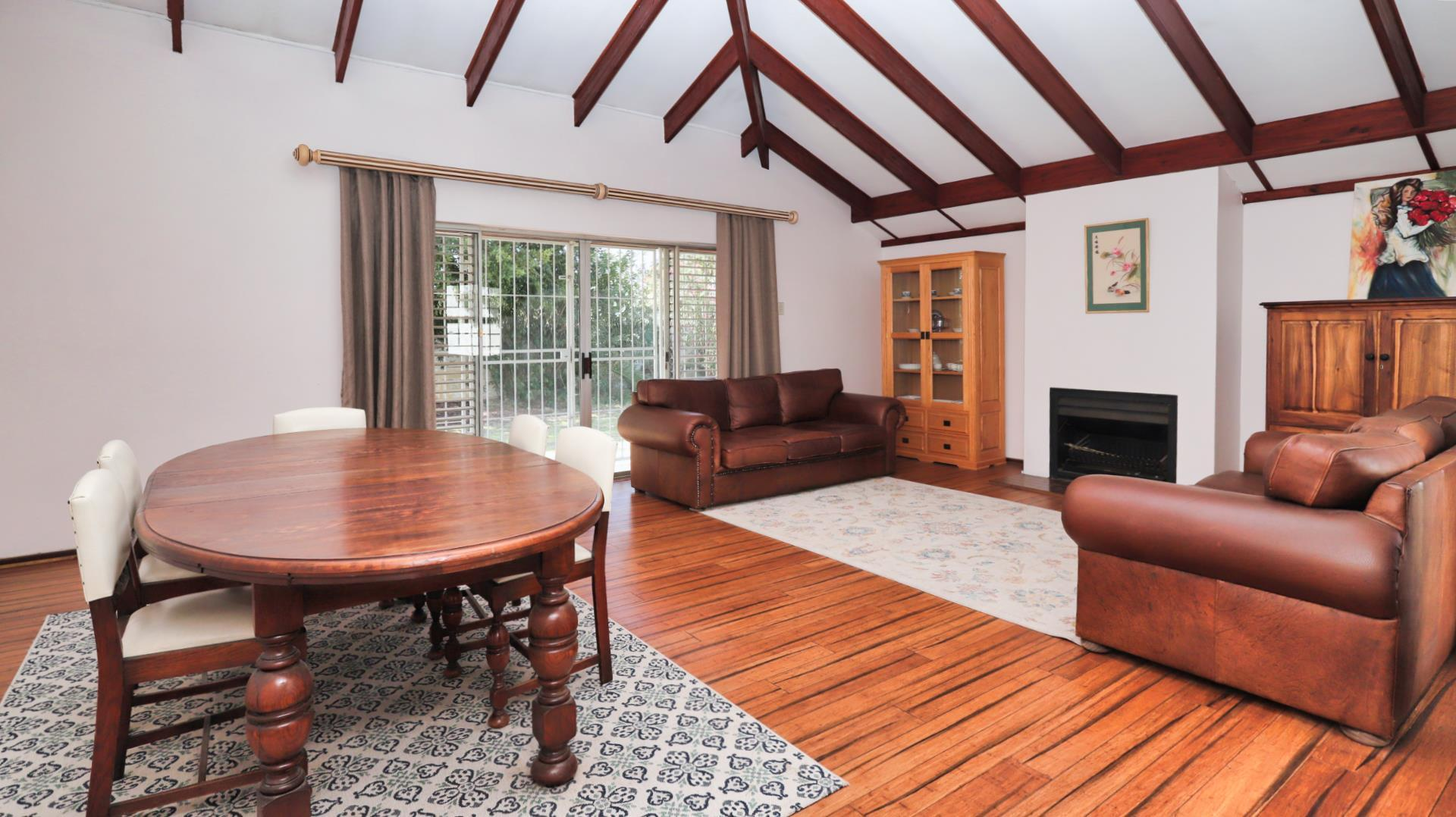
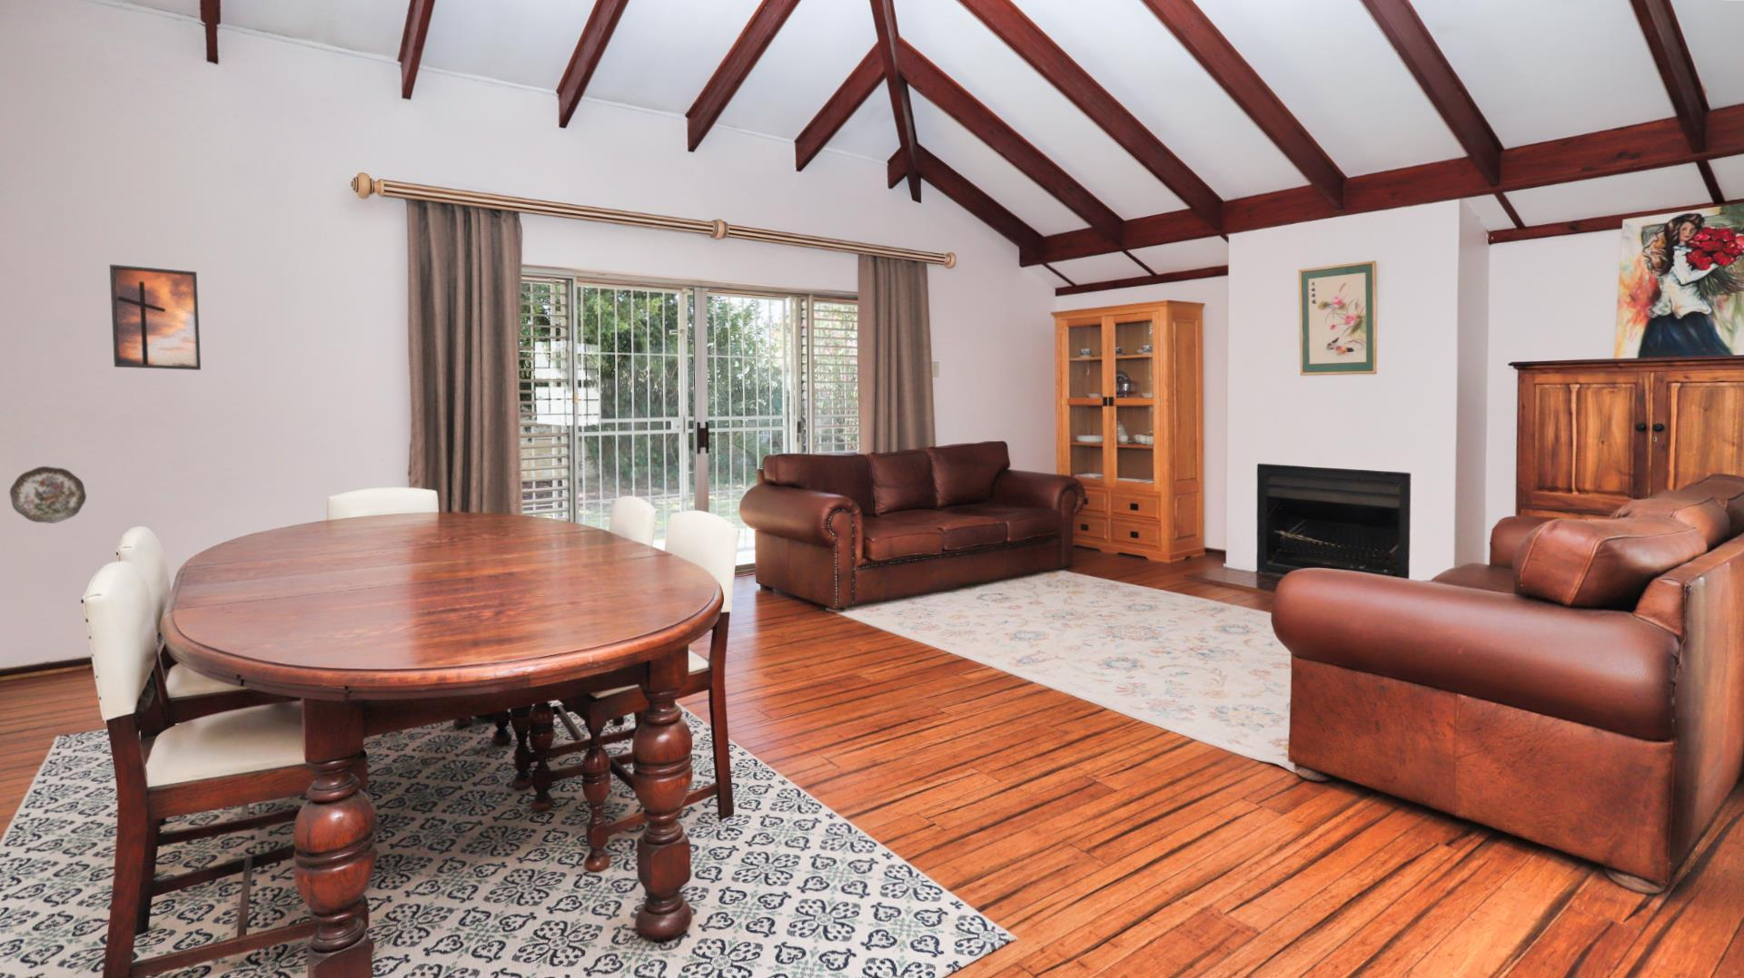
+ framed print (156, 318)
+ decorative plate (48, 494)
